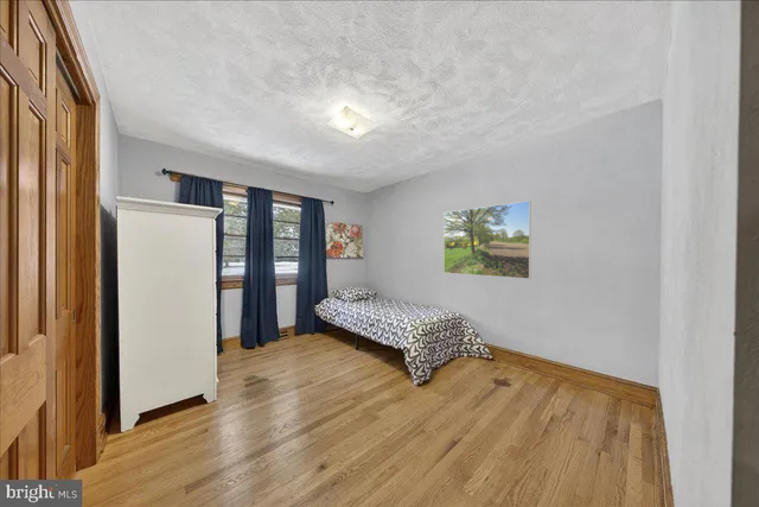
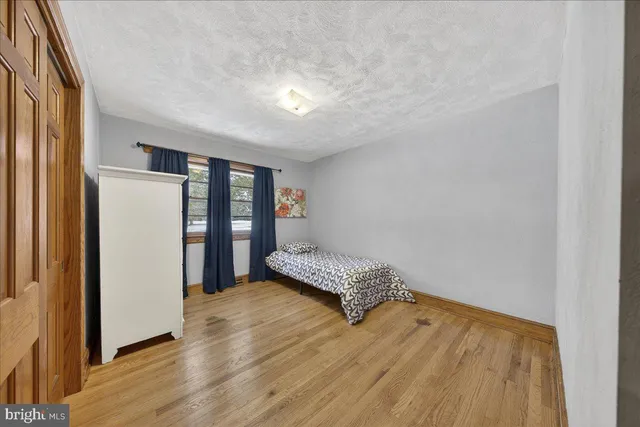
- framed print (481, 241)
